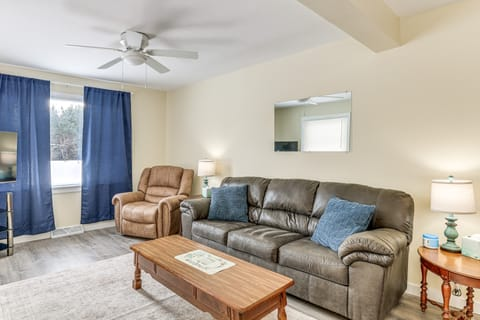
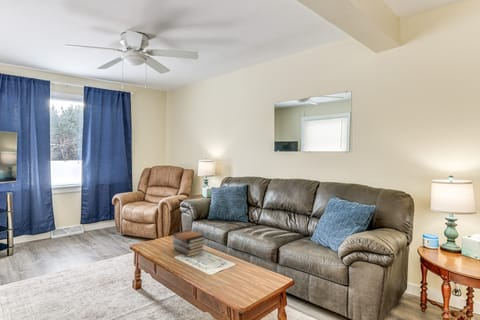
+ book stack (188, 242)
